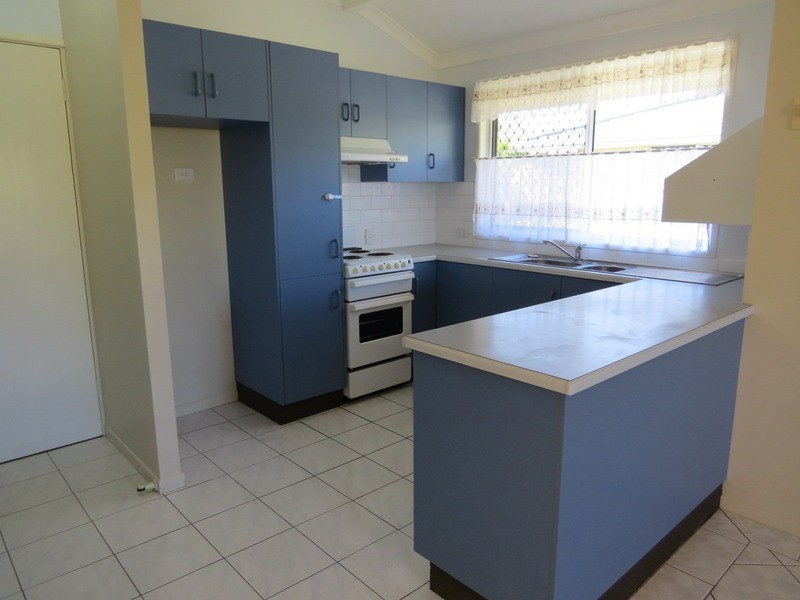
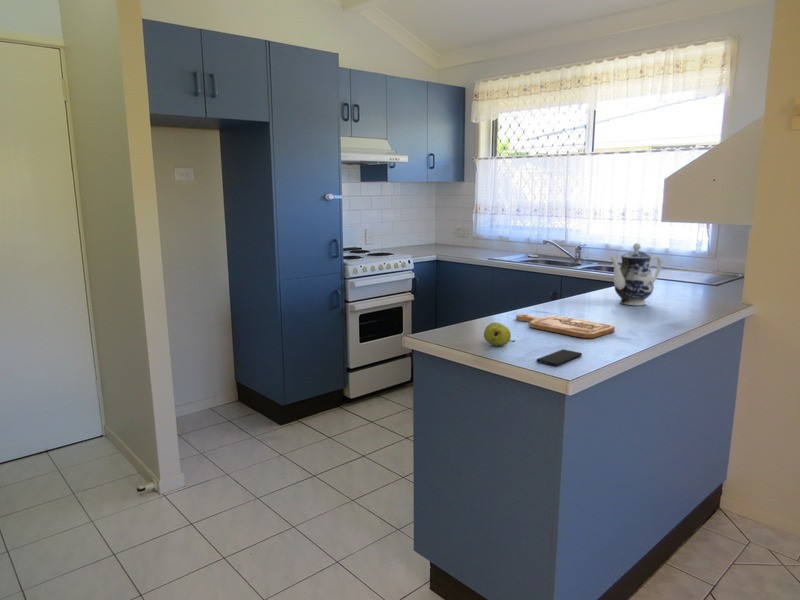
+ fruit (499, 333)
+ smartphone (559, 357)
+ cutting board (558, 323)
+ teapot (634, 273)
